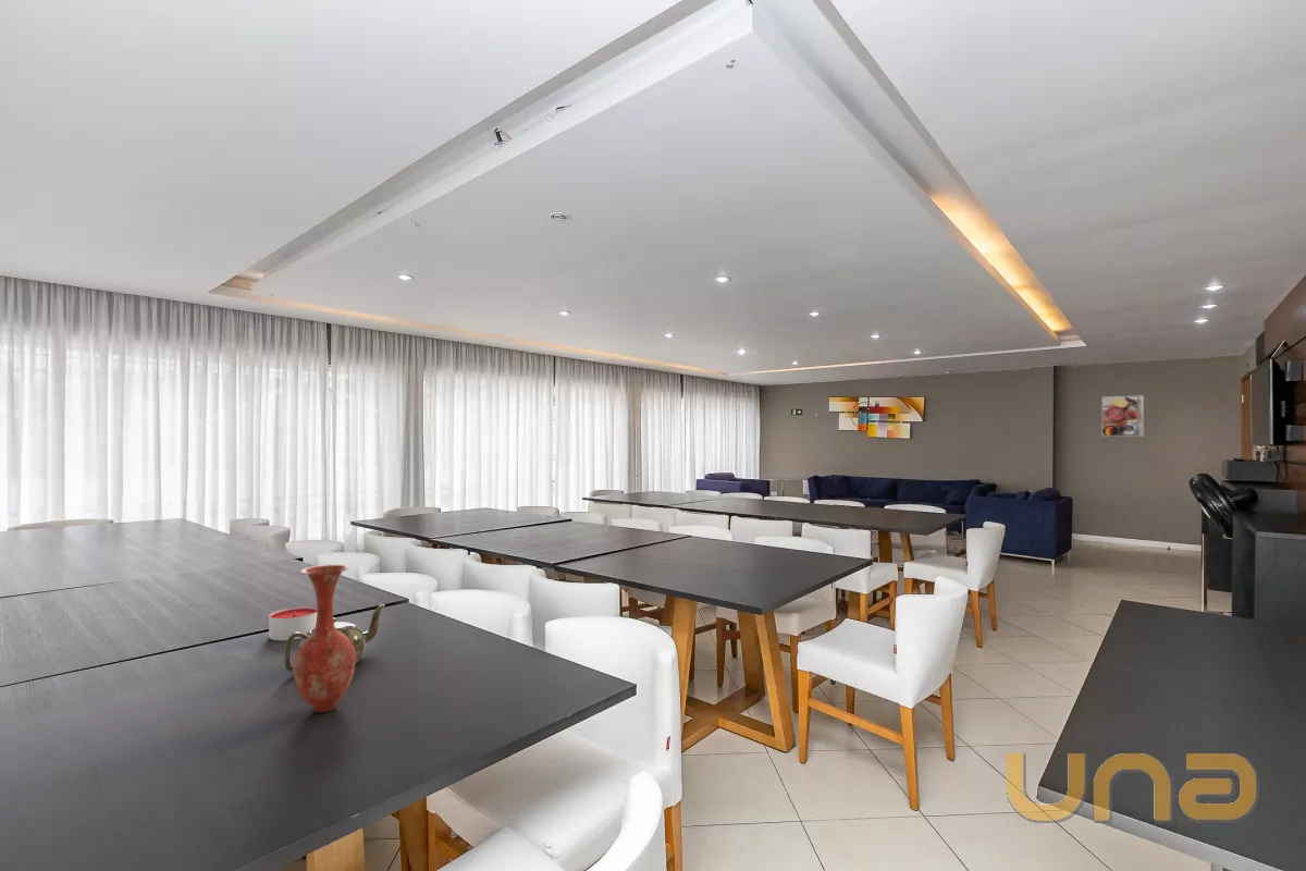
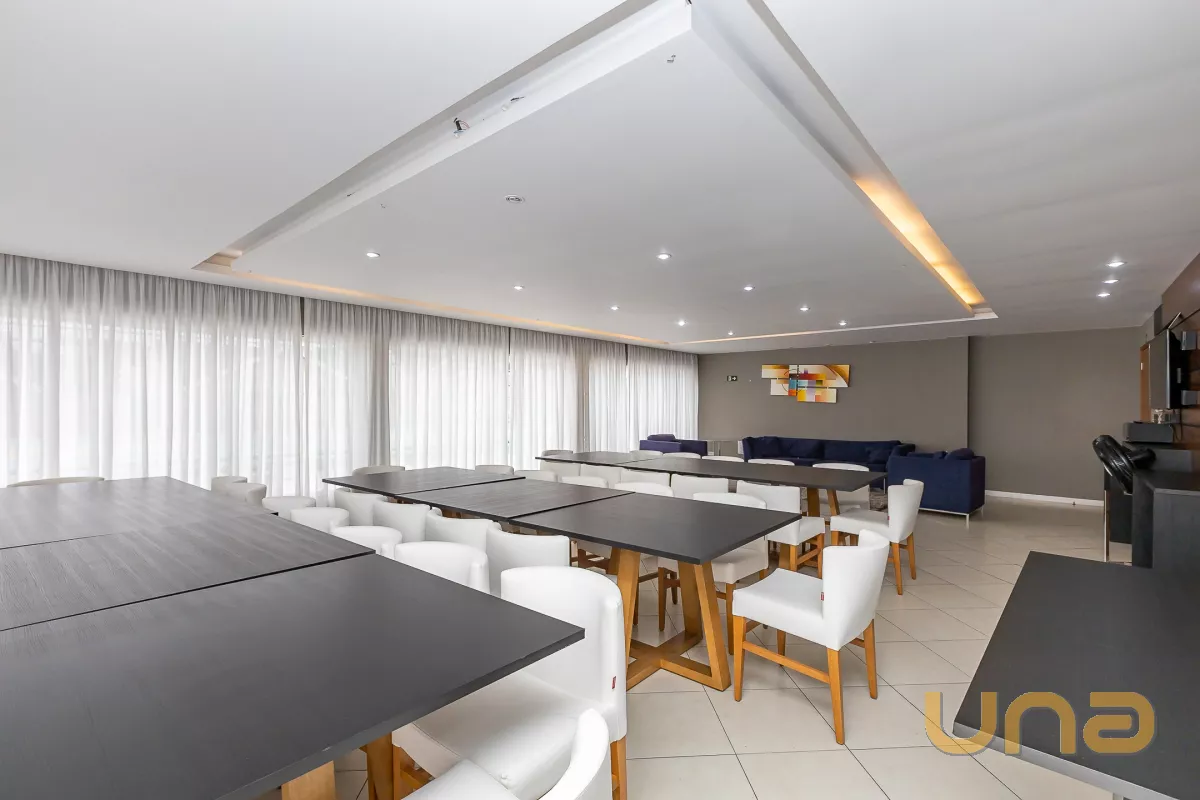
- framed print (1122, 416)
- candle (294, 622)
- vase (324, 638)
- teapot (341, 633)
